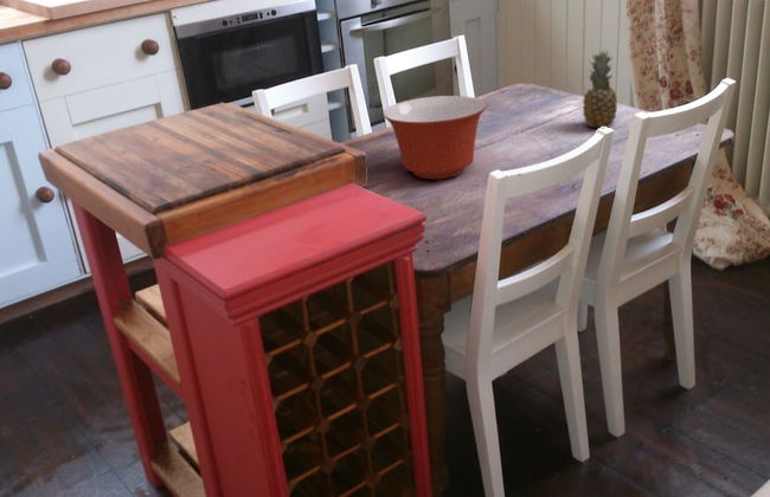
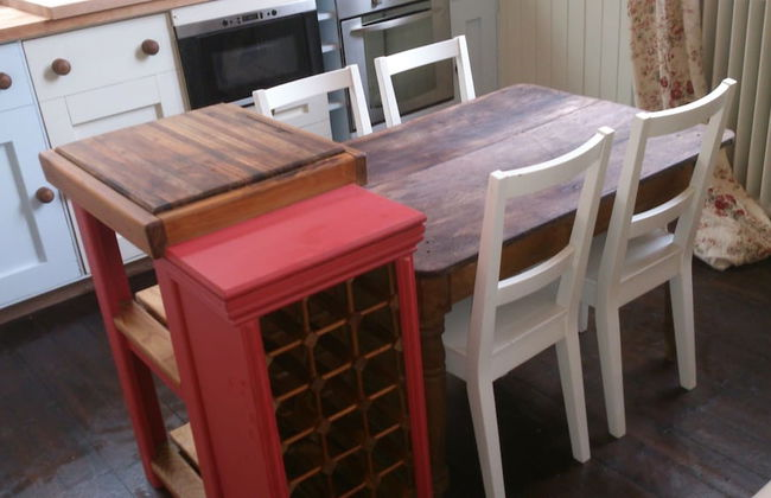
- mixing bowl (436, 140)
- fruit (599, 88)
